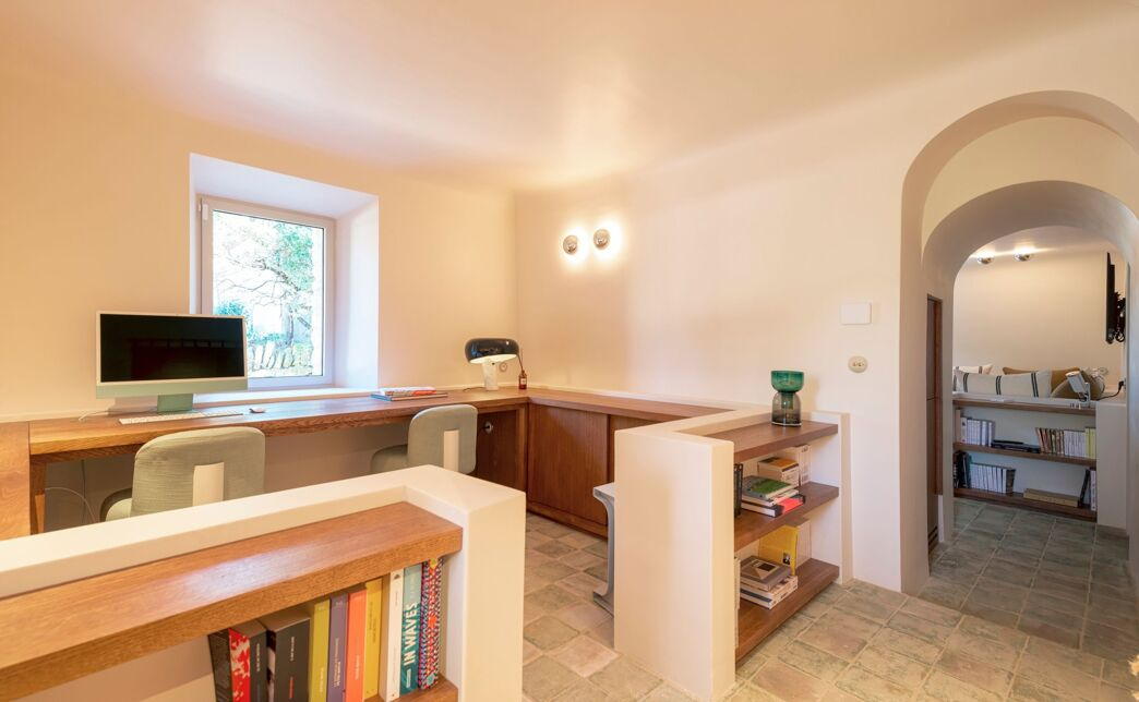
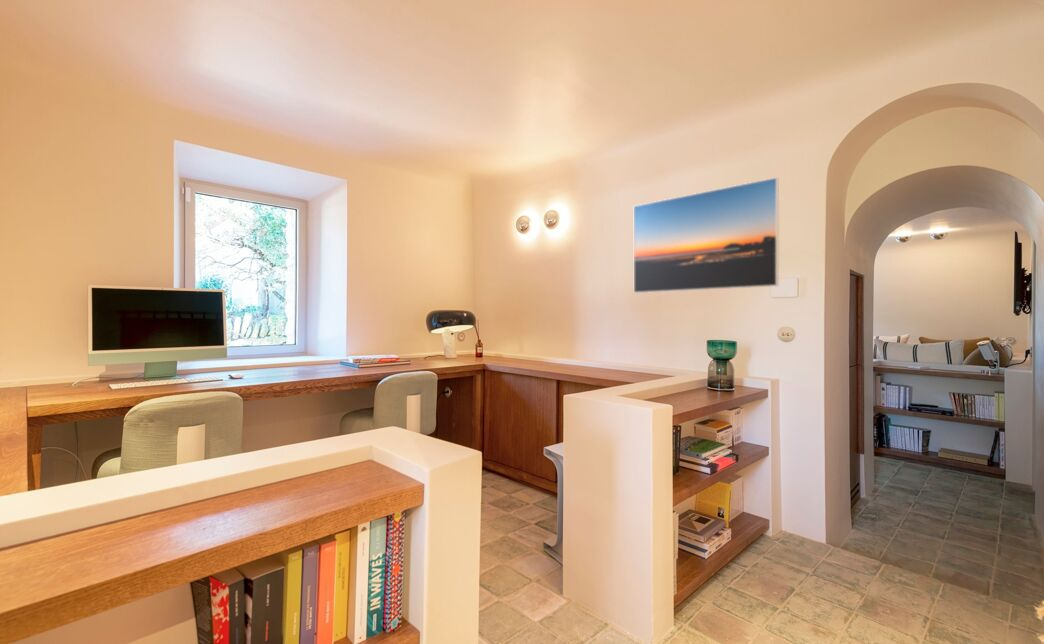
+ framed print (698, 241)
